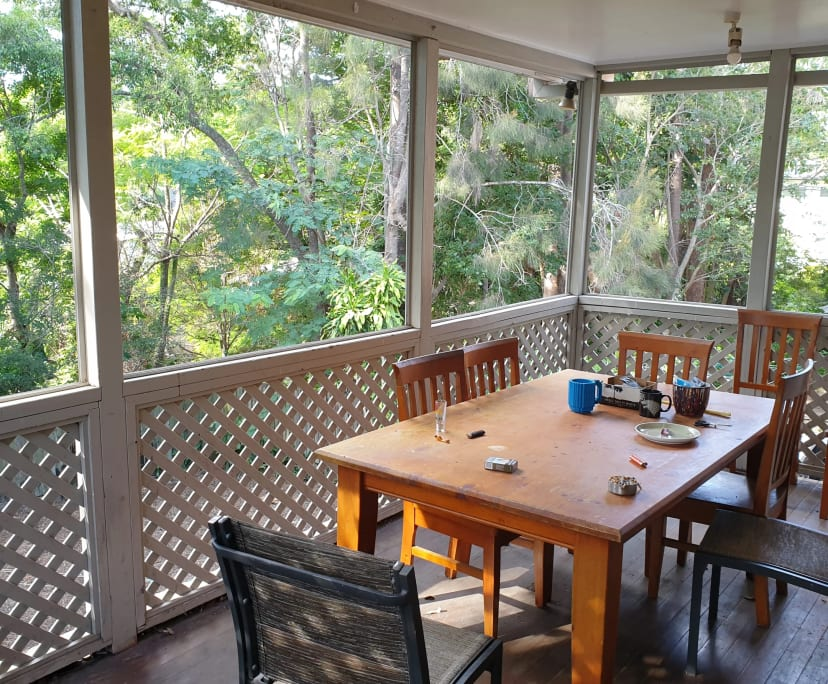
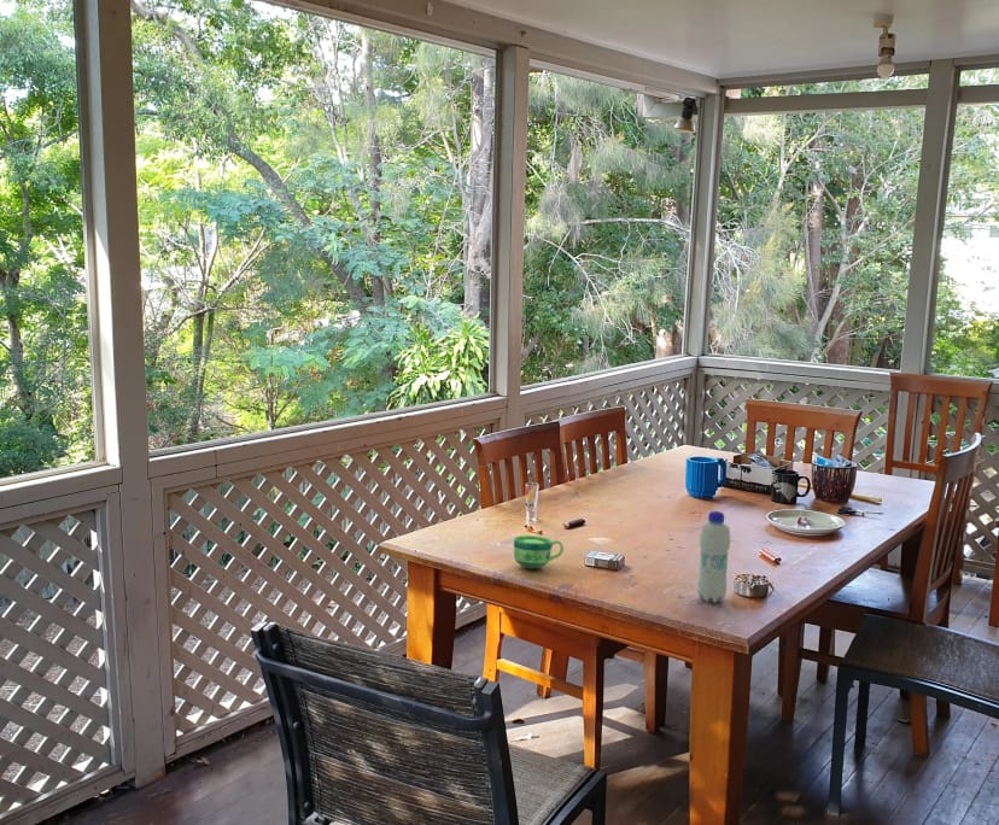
+ bottle (713, 555)
+ cup (537, 551)
